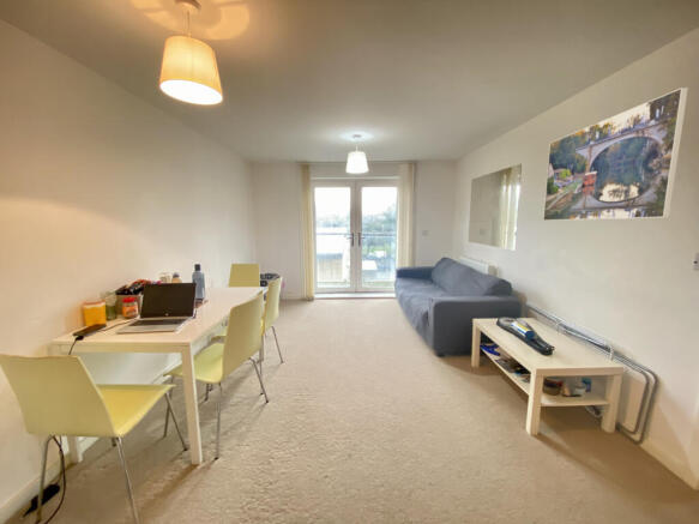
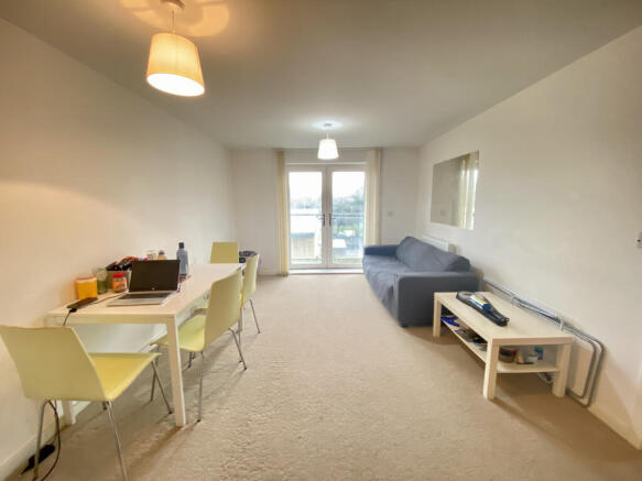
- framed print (596, 171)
